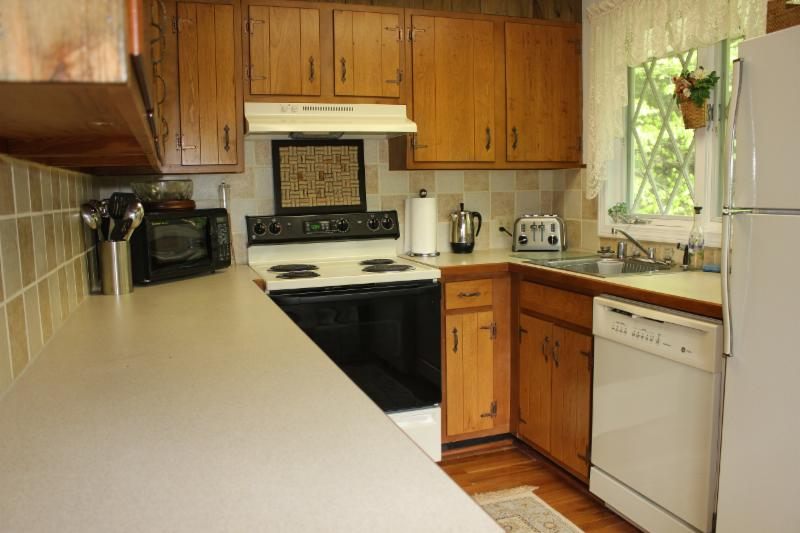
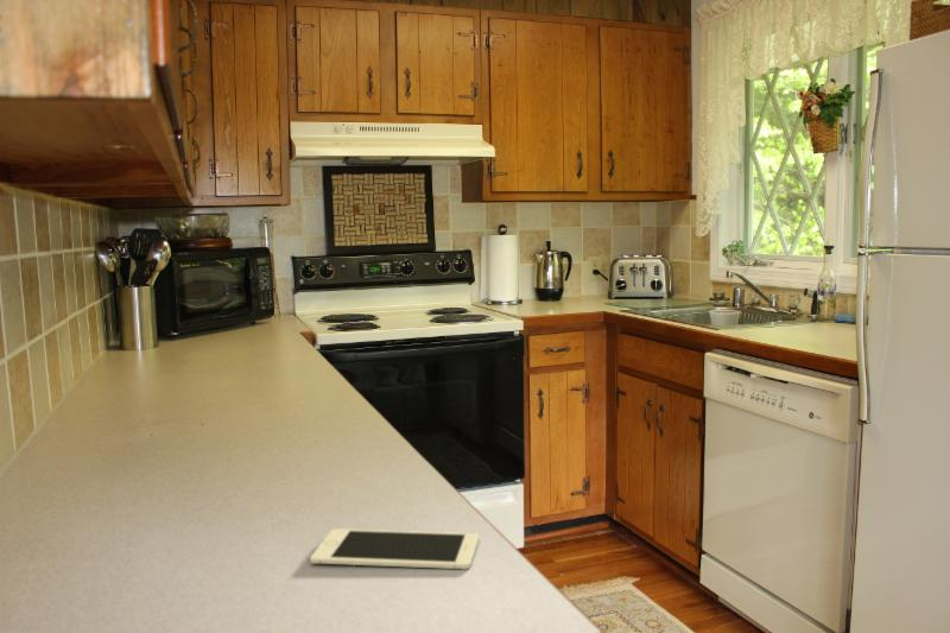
+ cell phone (397, 547)
